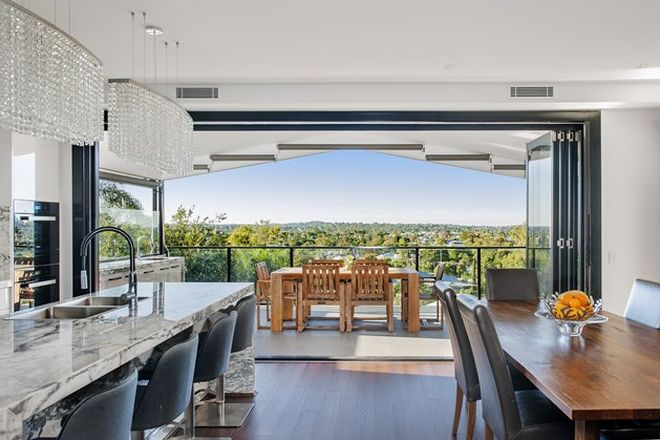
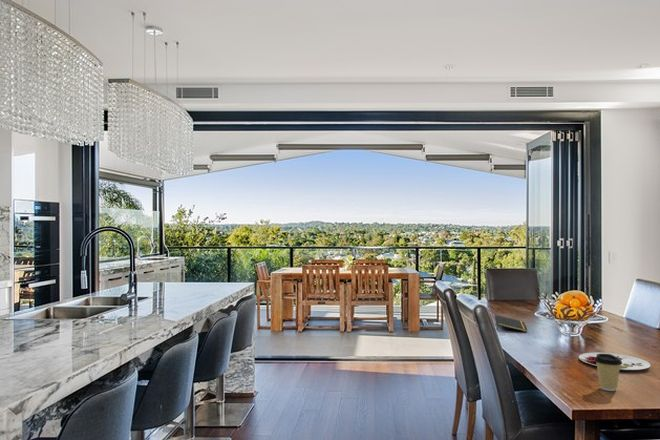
+ coffee cup (608, 372)
+ notepad (510, 323)
+ plate (615, 356)
